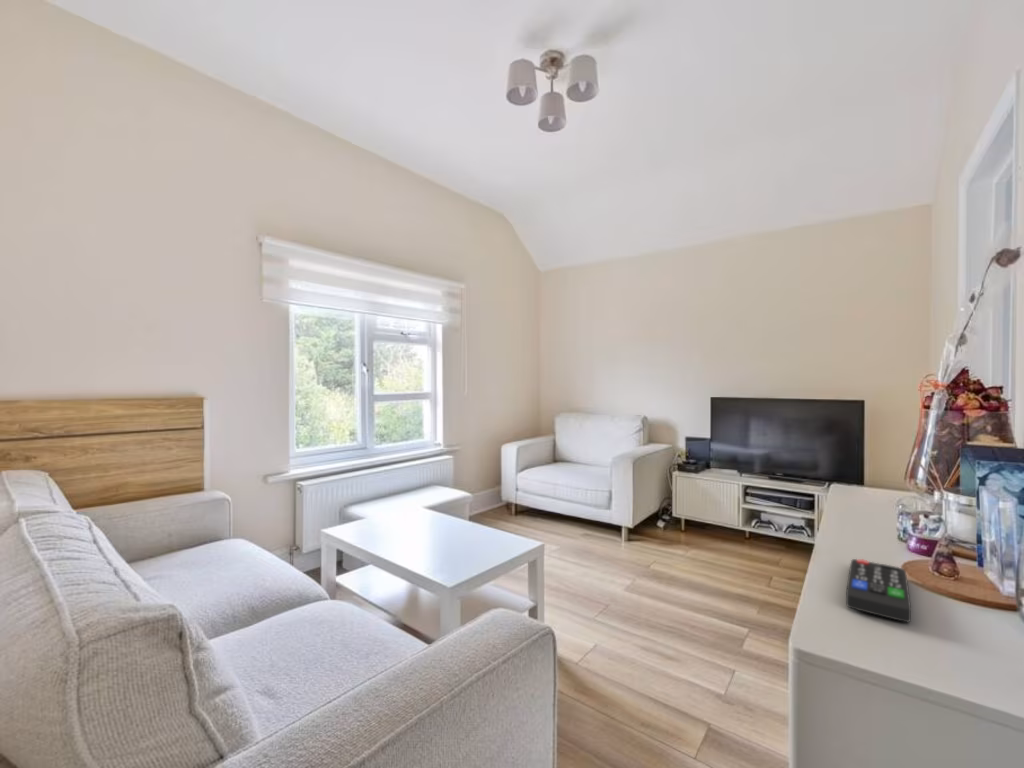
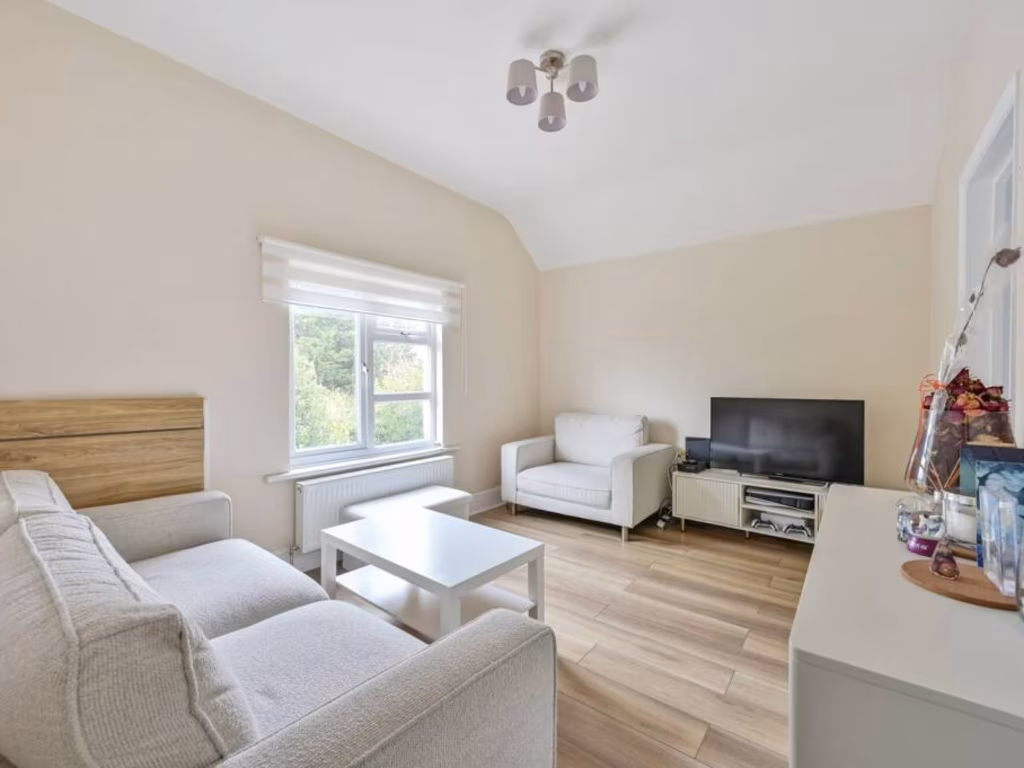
- remote control (877, 585)
